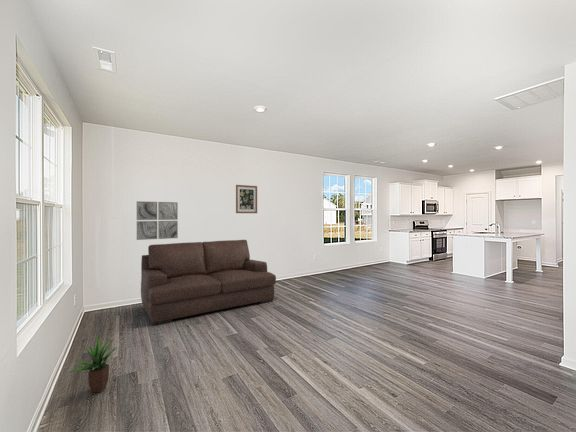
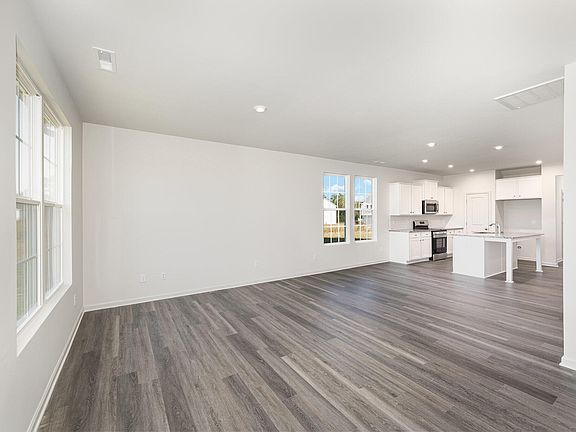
- wall art (158, 219)
- sofa (209, 273)
- potted plant (94, 366)
- wall art (246, 199)
